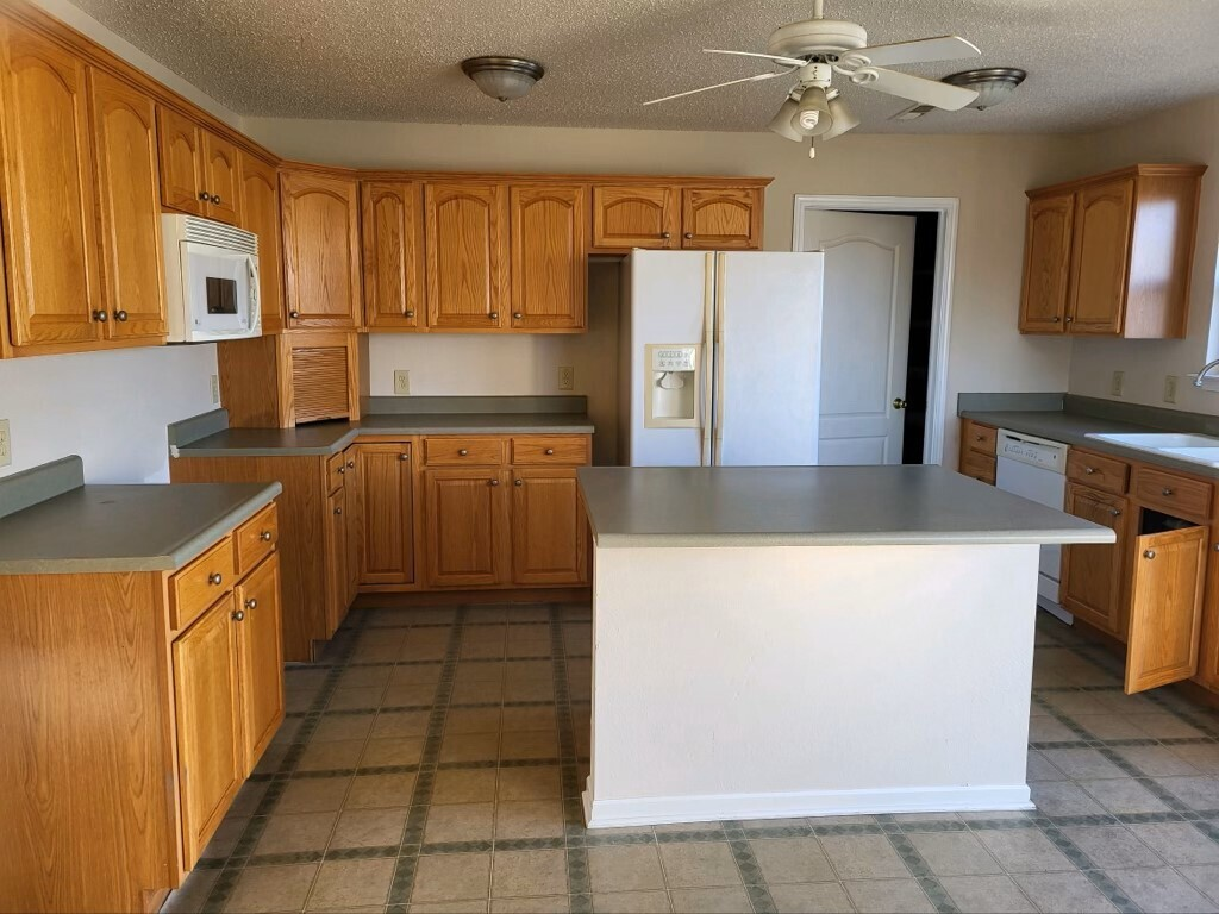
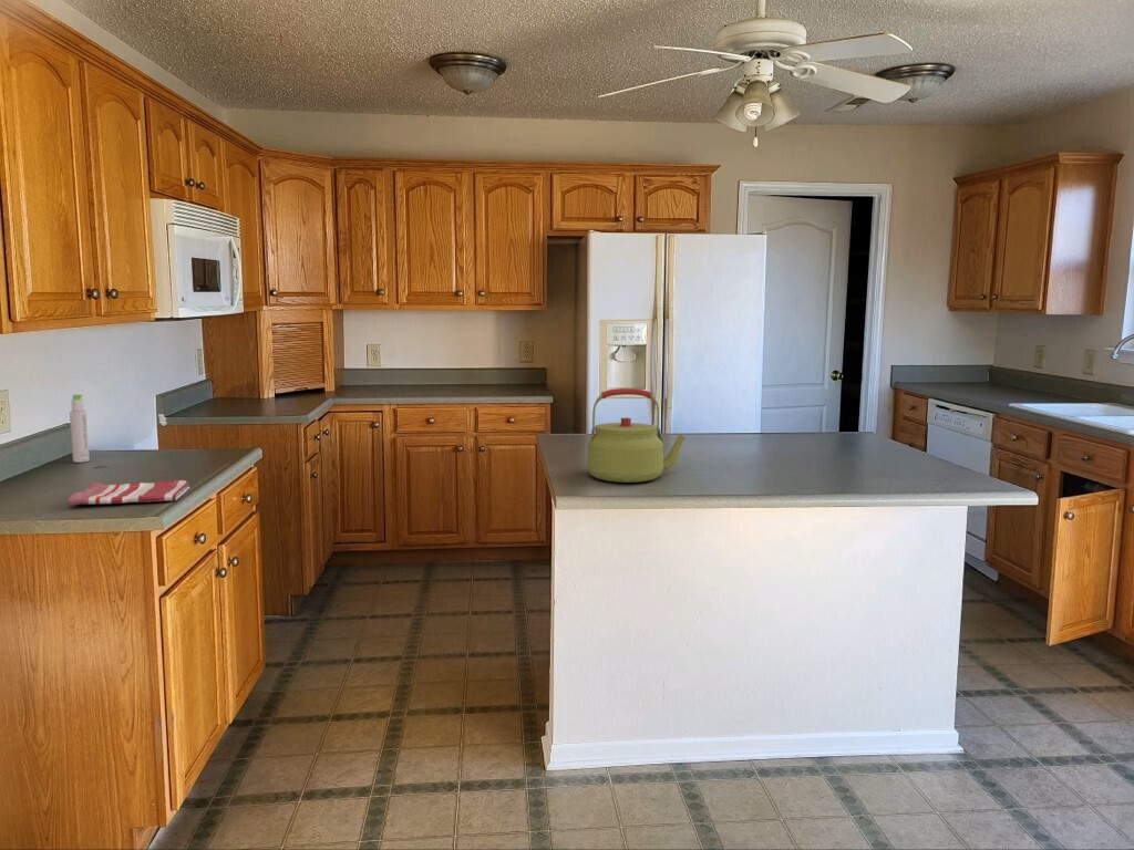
+ bottle (79, 427)
+ dish towel (132, 491)
+ kettle (637, 433)
